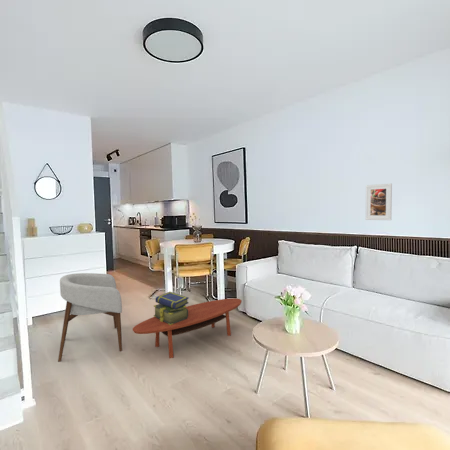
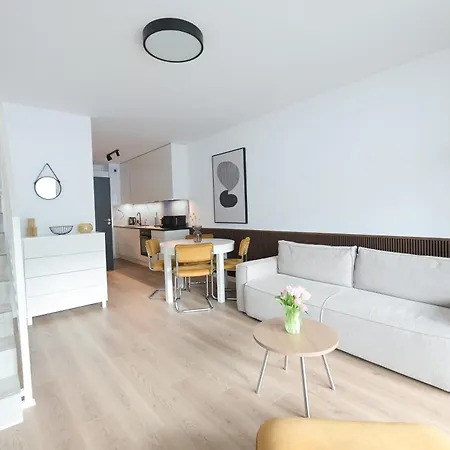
- coffee table (194, 326)
- armchair (93, 308)
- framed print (378, 202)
- stack of books (172, 306)
